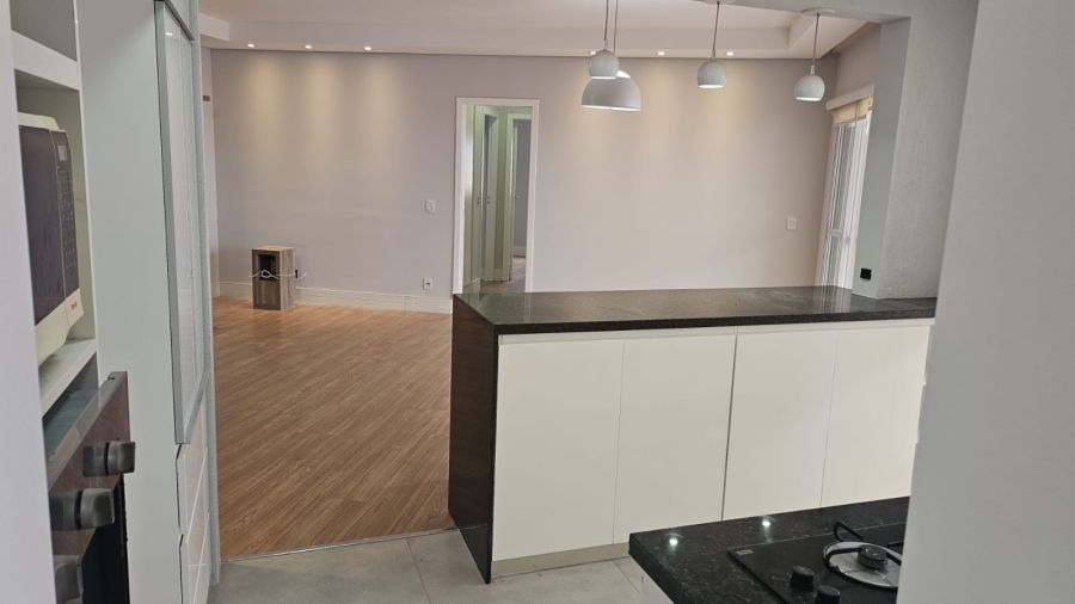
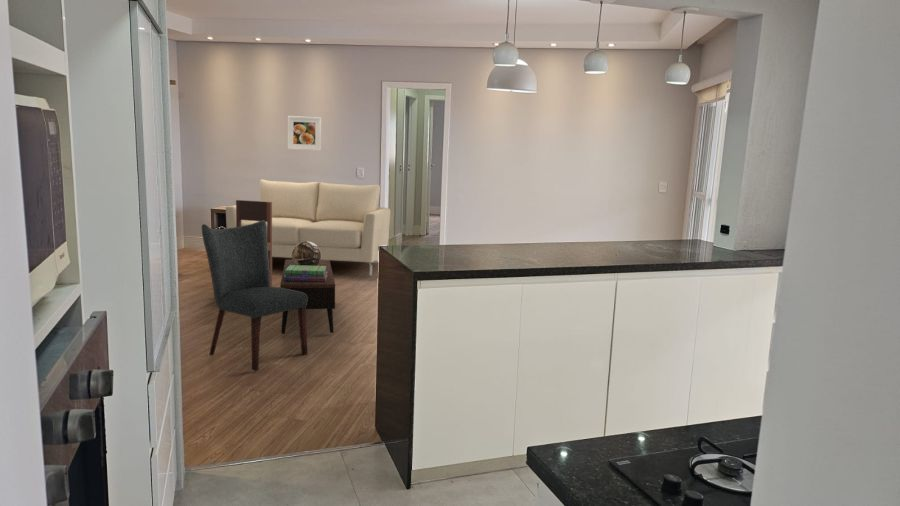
+ sofa (311, 224)
+ chair (252, 289)
+ coffee table (307, 292)
+ chair (240, 226)
+ stack of books (306, 272)
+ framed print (304, 133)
+ decorative bowl (306, 255)
